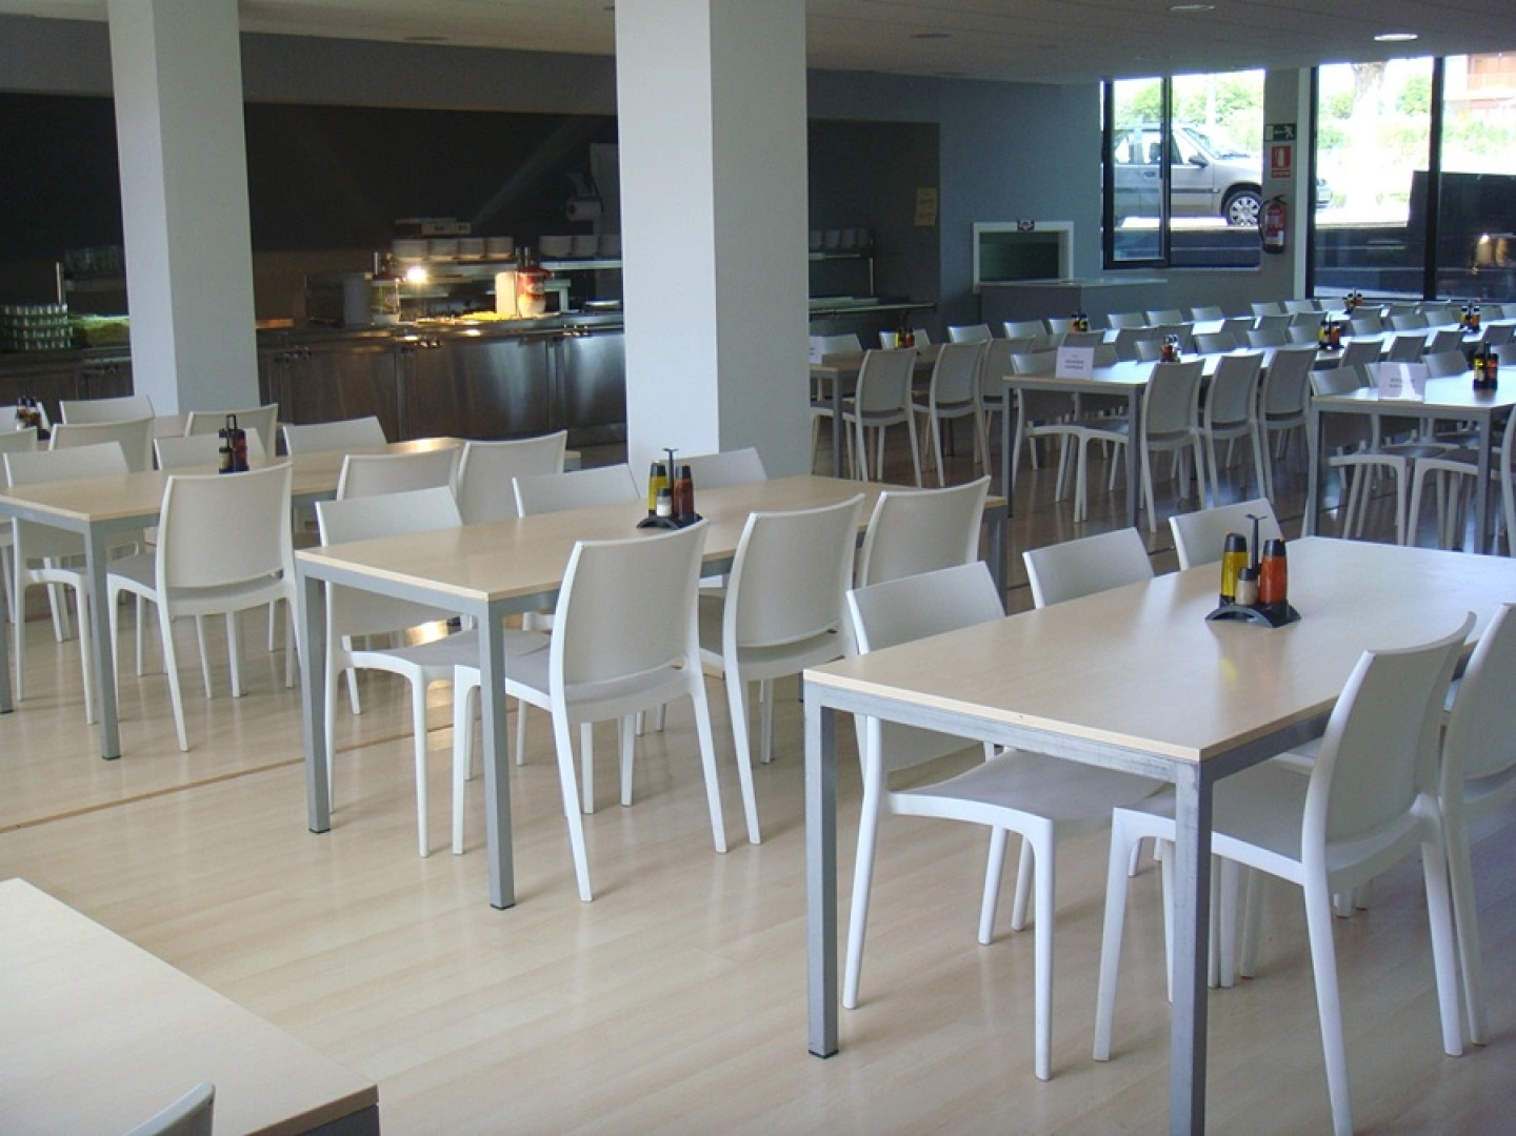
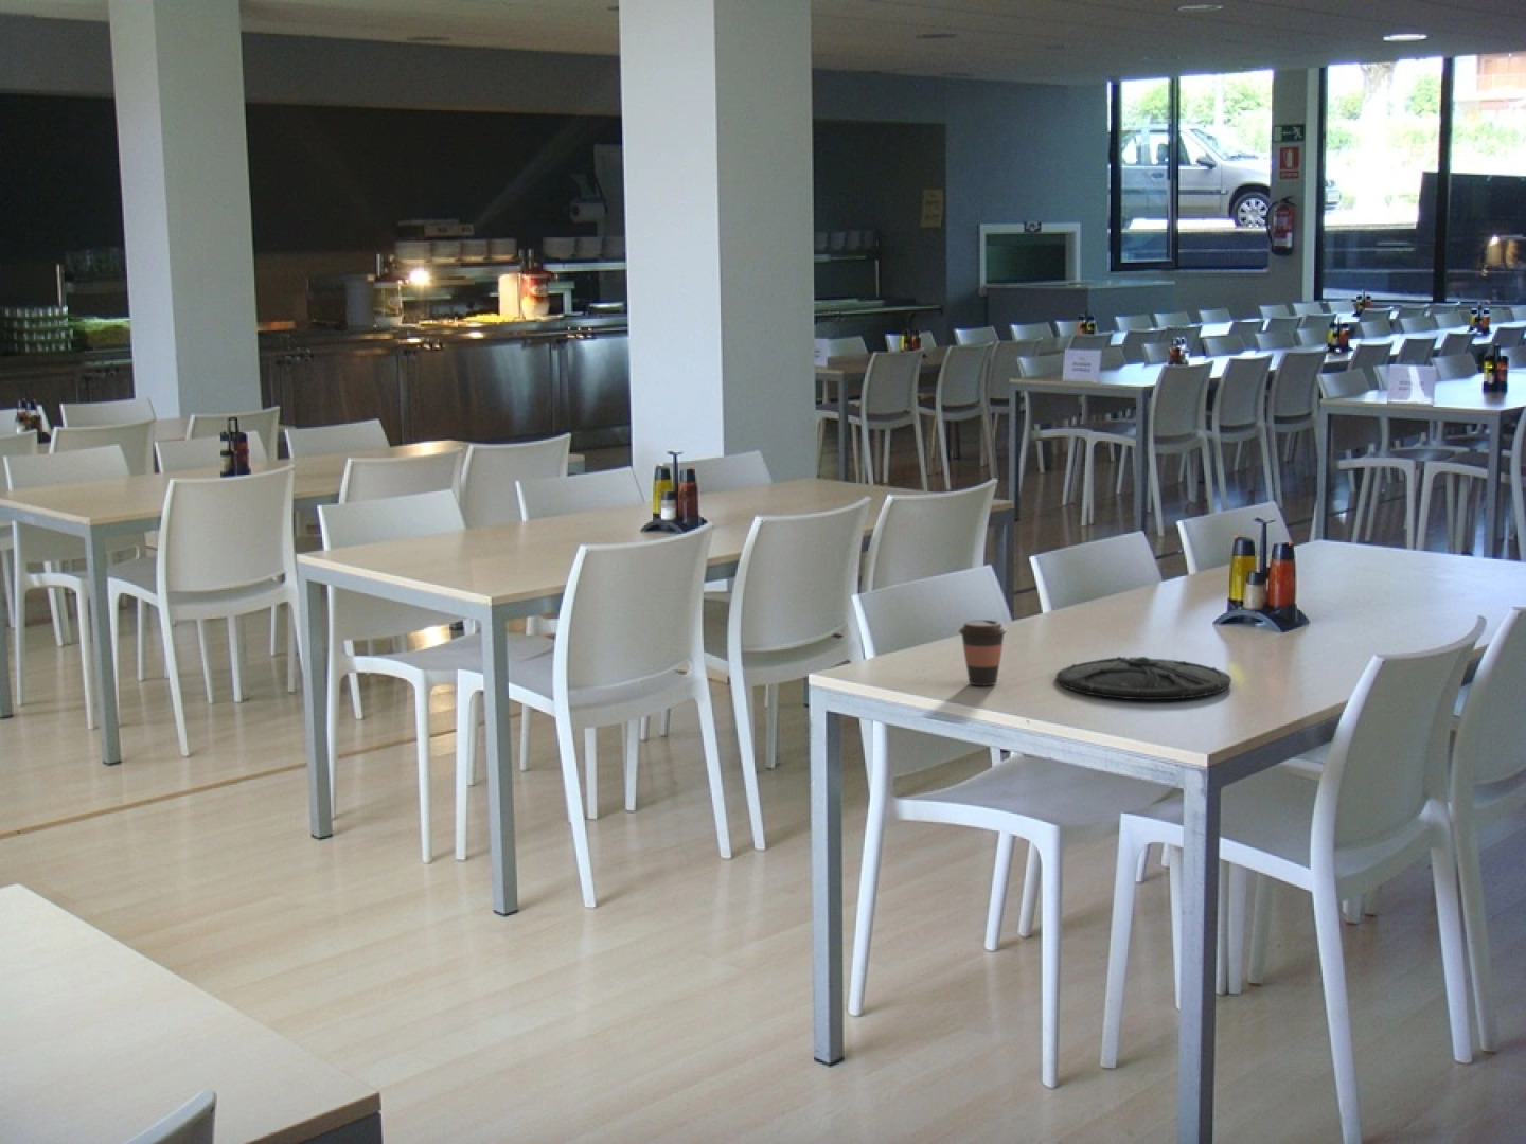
+ plate (1143, 668)
+ coffee cup (983, 653)
